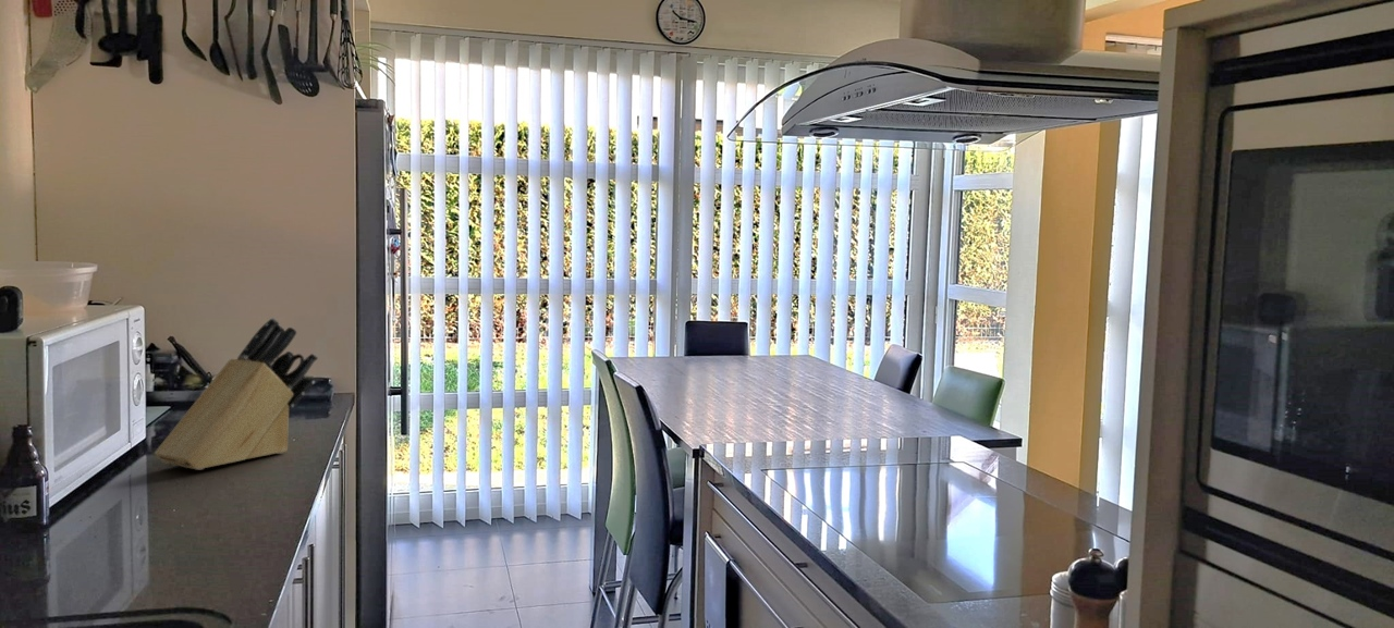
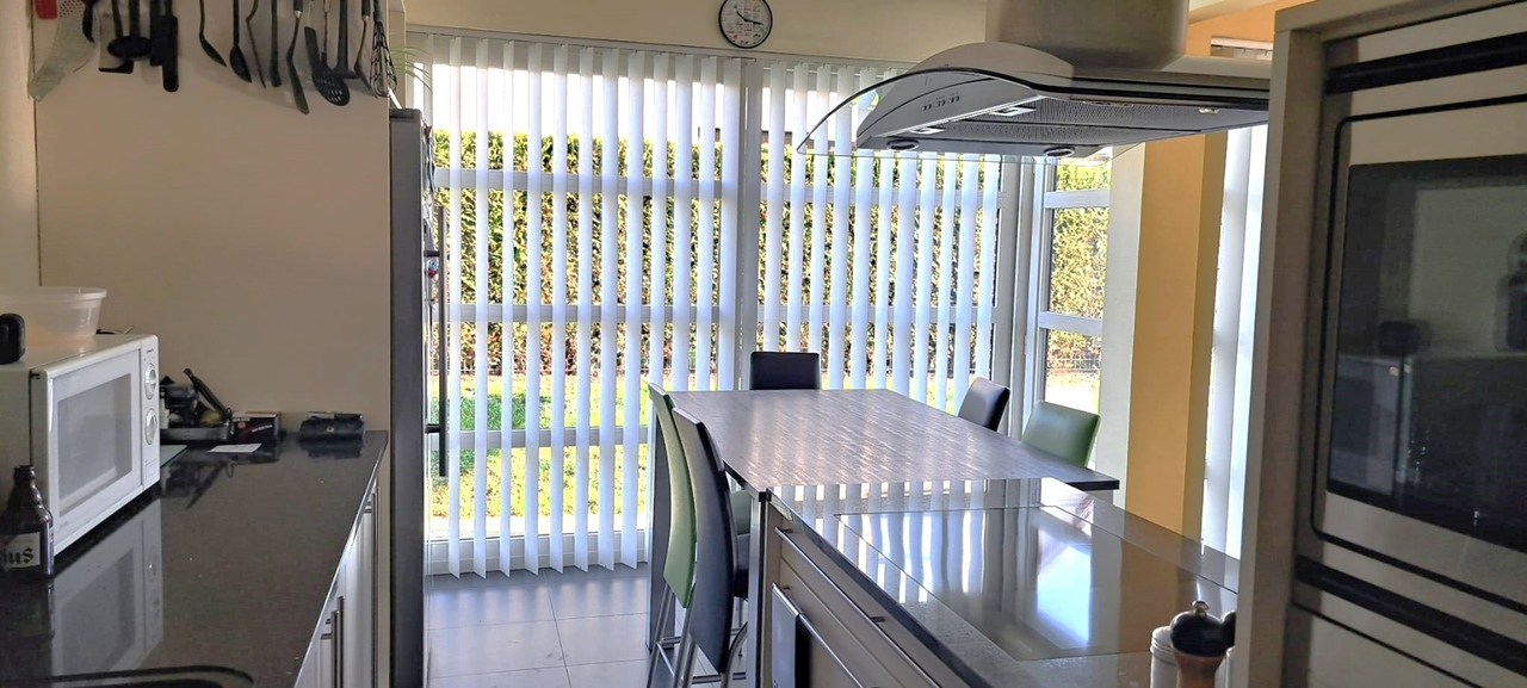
- knife block (242, 389)
